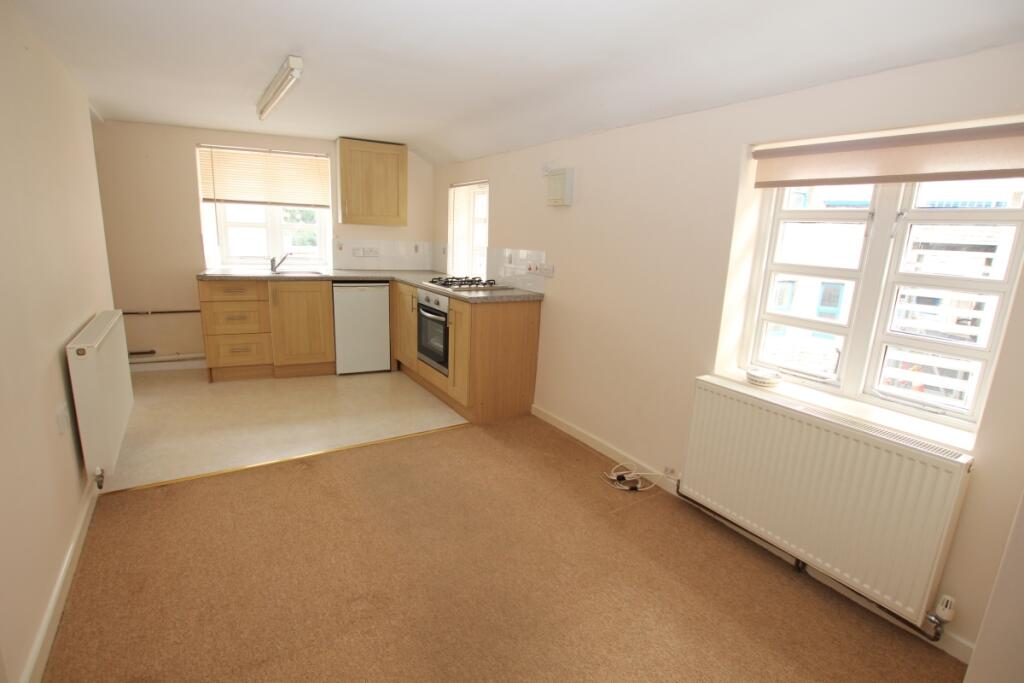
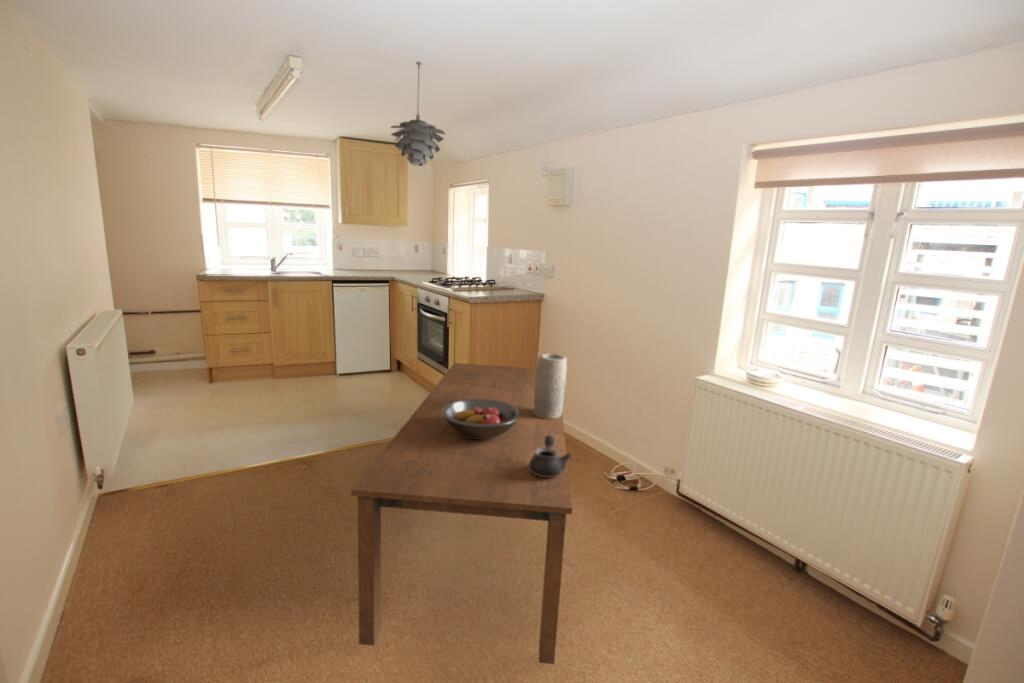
+ dining table (488, 463)
+ fruit bowl (480, 418)
+ pendant light (418, 114)
+ vase (549, 385)
+ teapot (549, 455)
